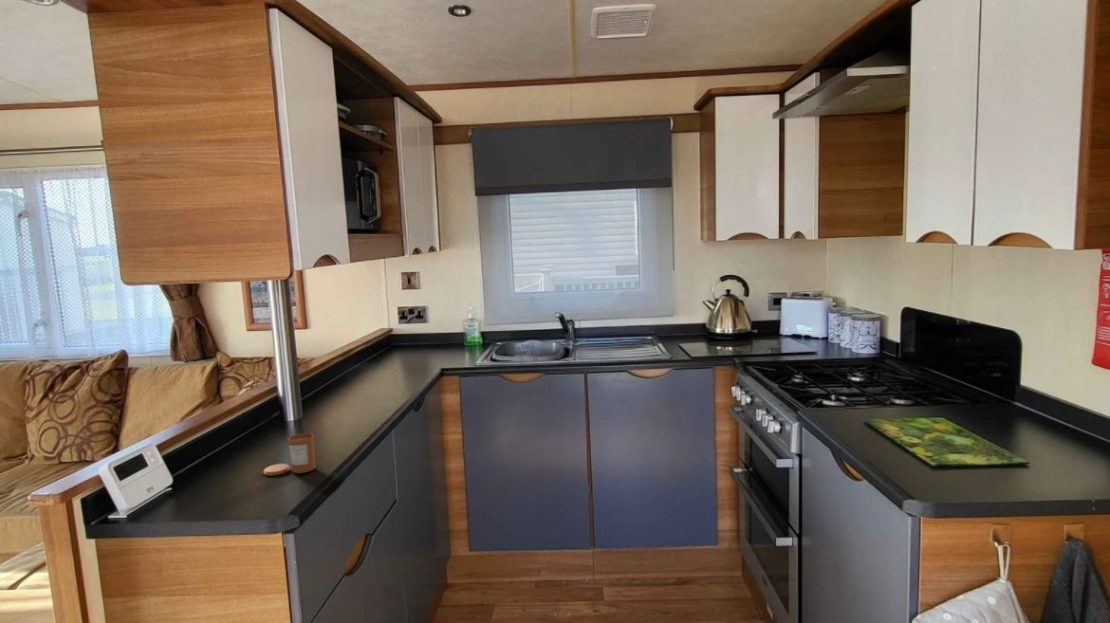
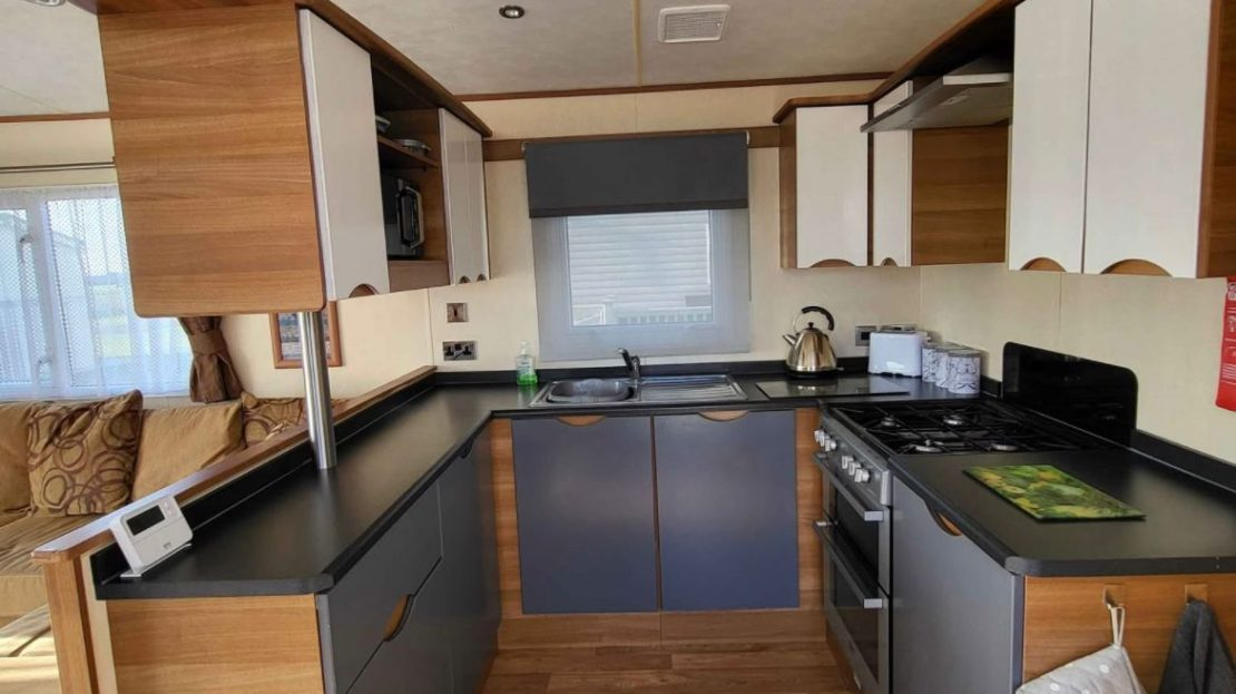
- candle (289, 452)
